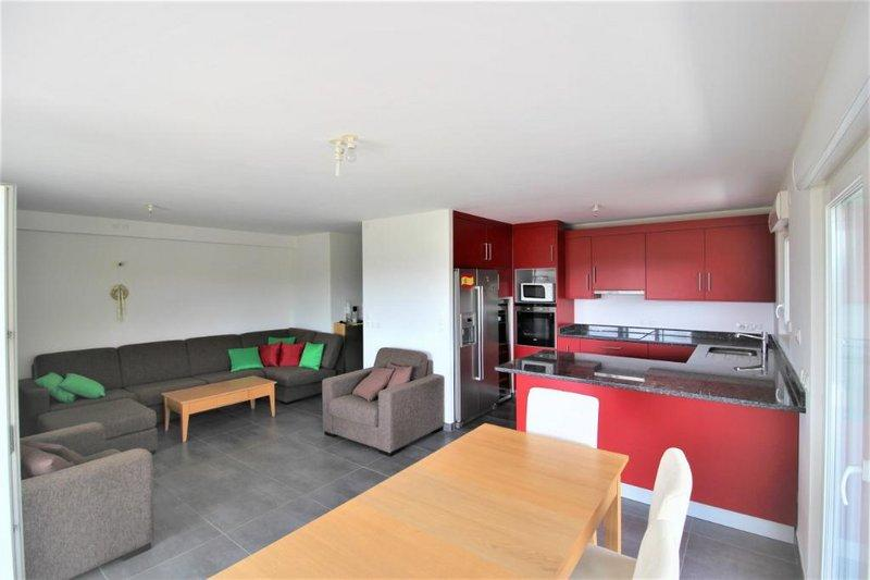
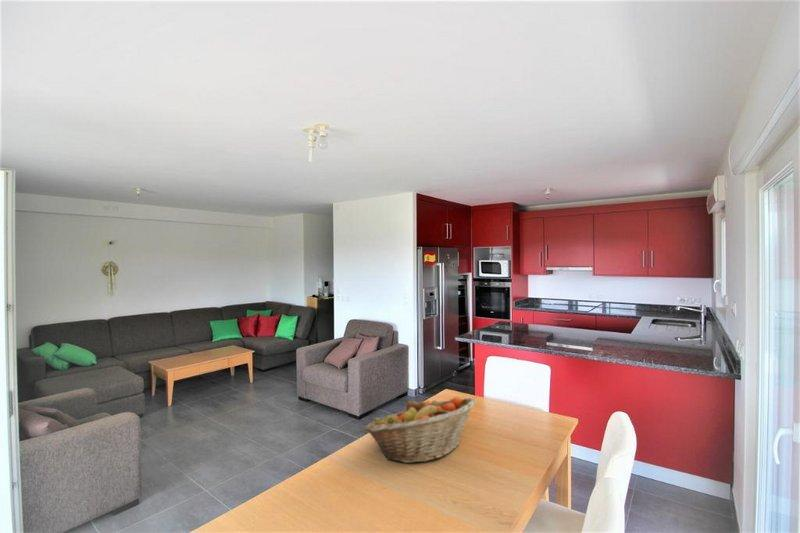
+ fruit basket (422, 422)
